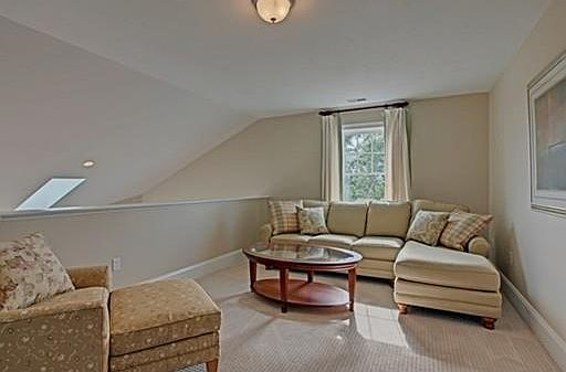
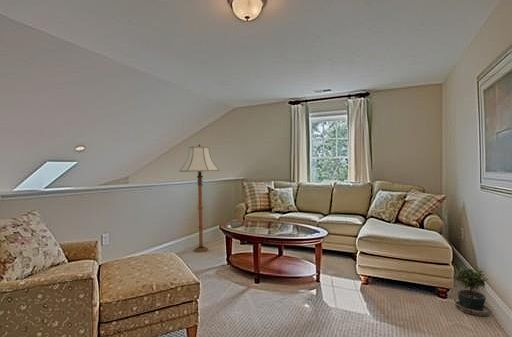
+ potted plant (467, 286)
+ floor lamp (199, 196)
